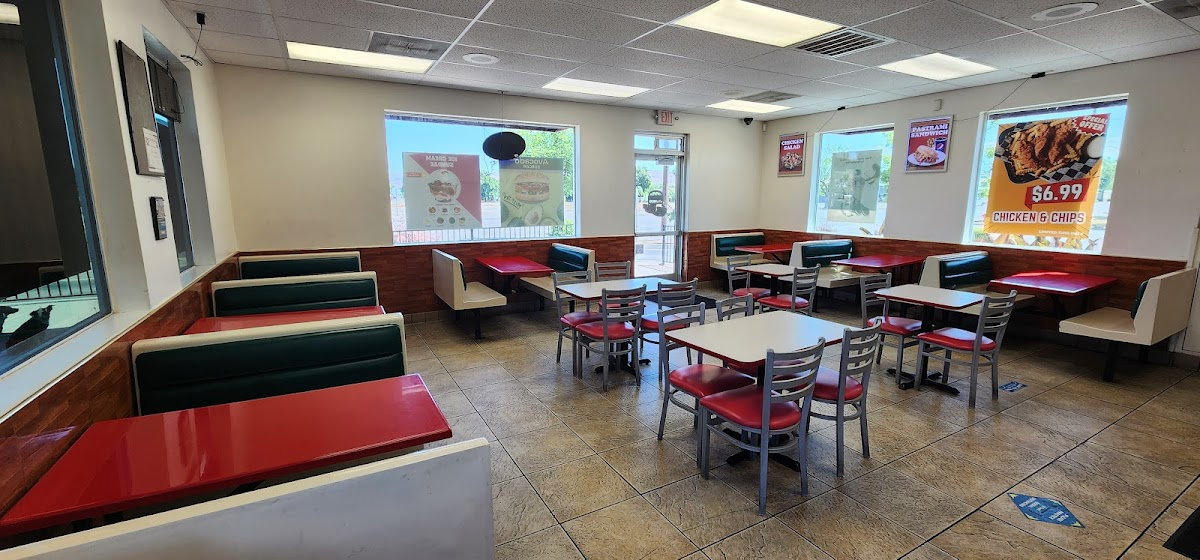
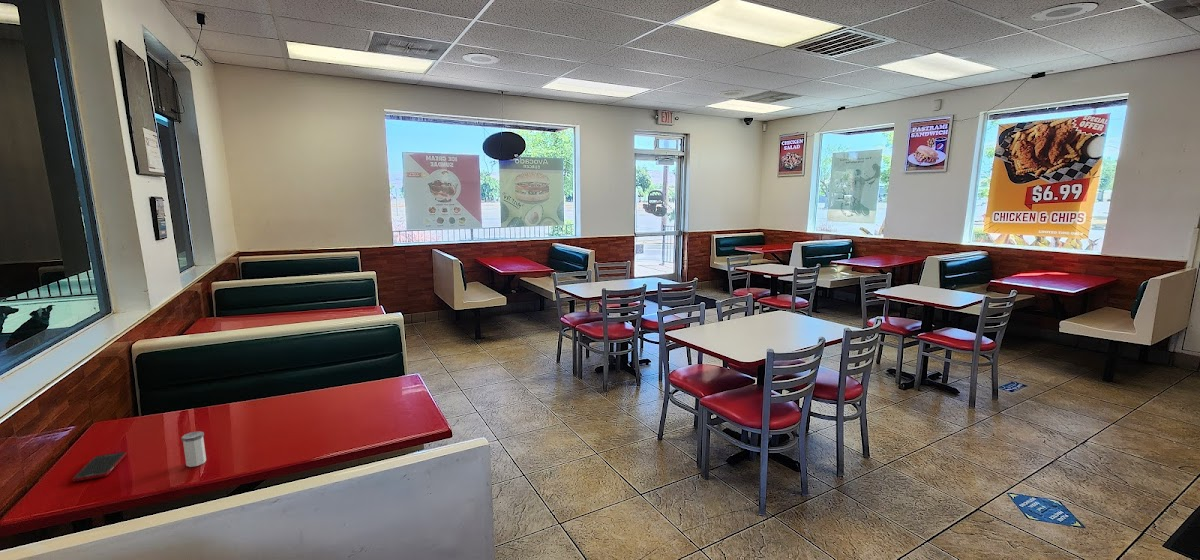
+ salt shaker (194, 449)
+ cell phone (100, 465)
